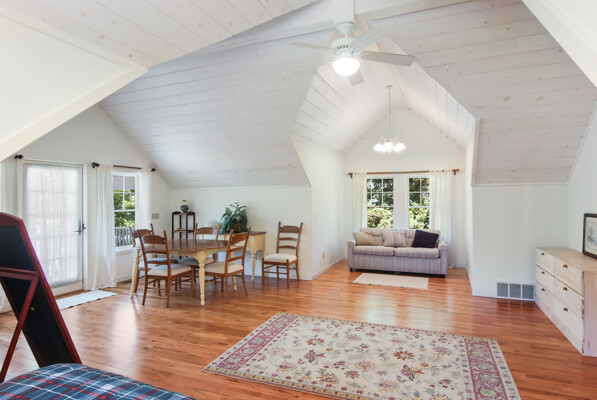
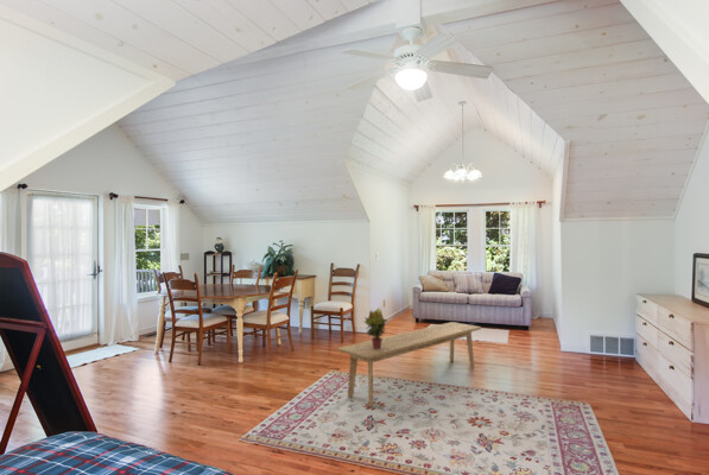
+ potted plant (376, 328)
+ bench (413, 350)
